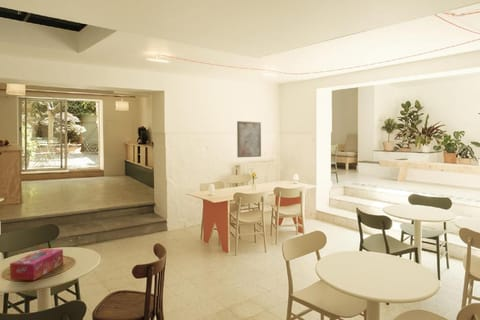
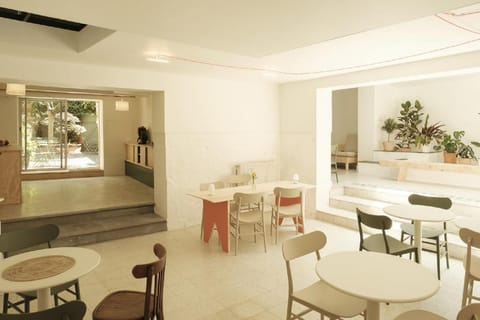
- tissue box (38, 263)
- wall art (249, 139)
